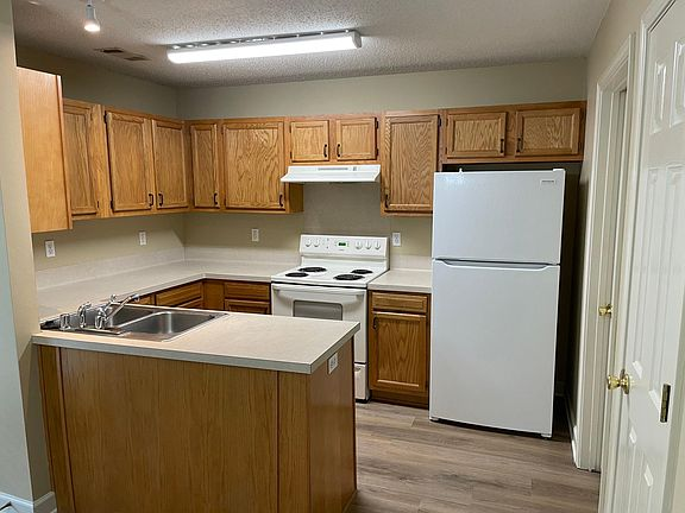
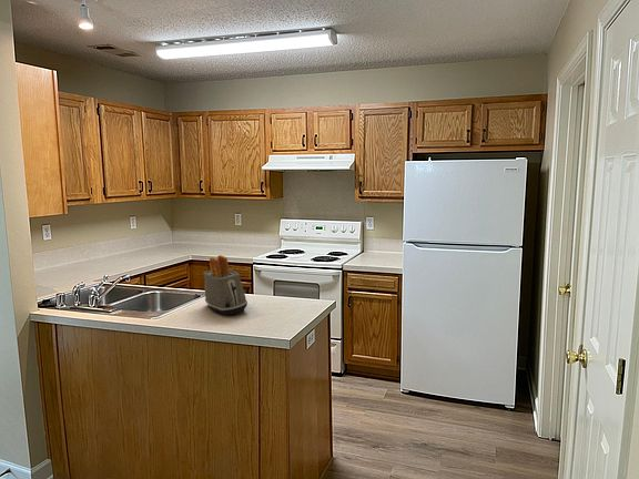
+ toaster (224, 282)
